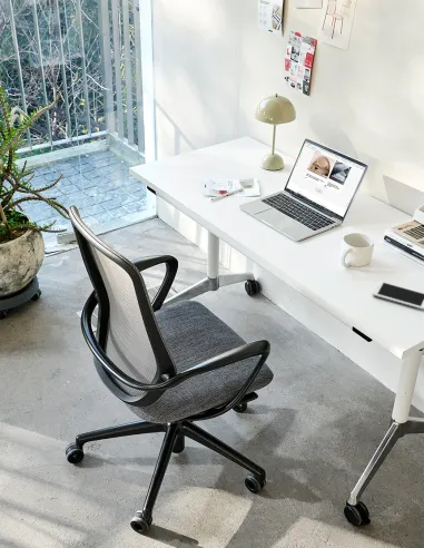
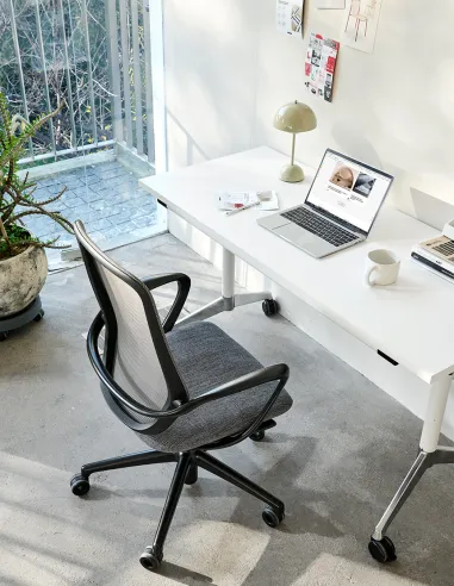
- cell phone (402, 295)
